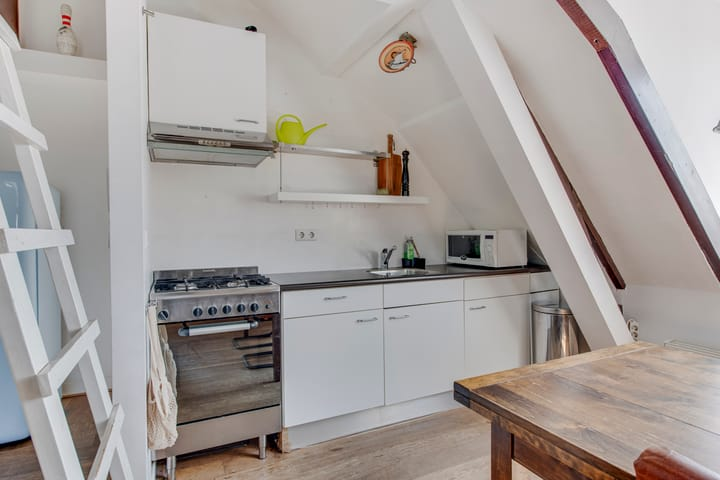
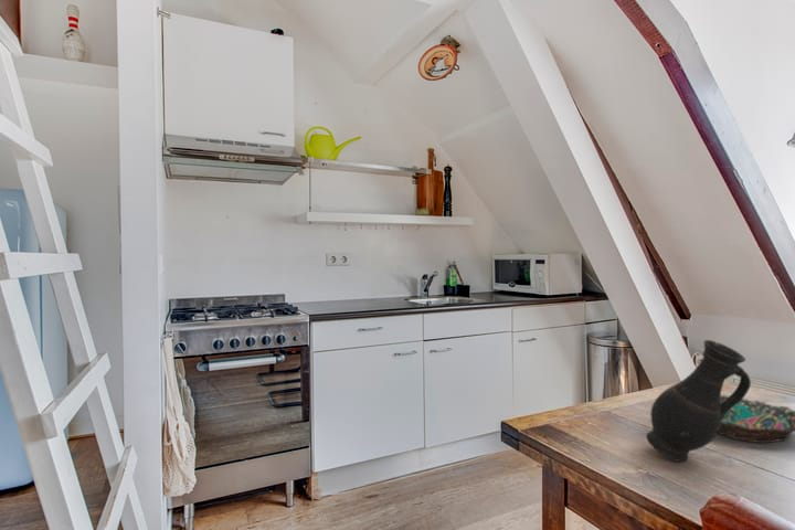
+ jug (692, 400)
+ bowl (741, 417)
